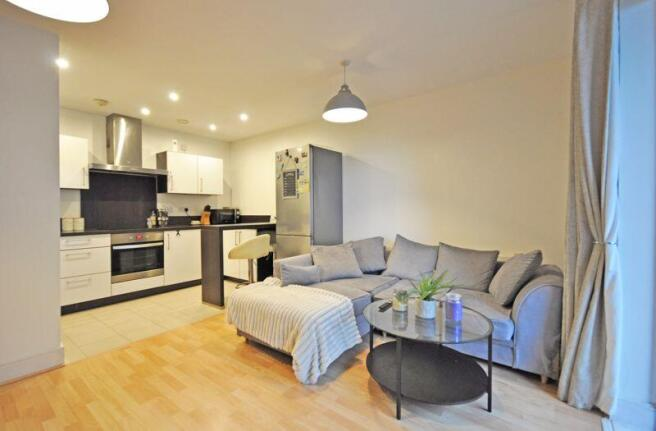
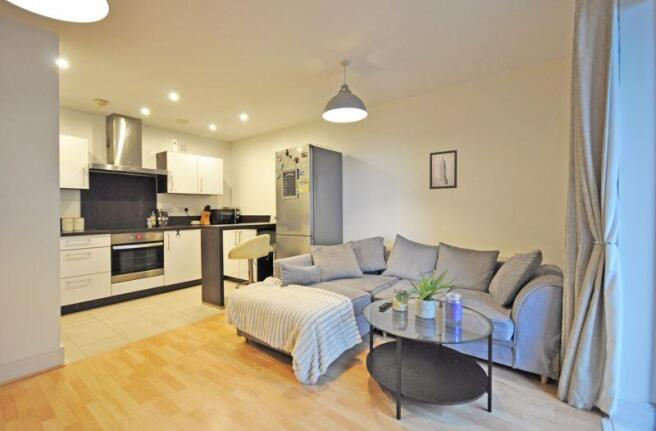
+ wall art (442, 170)
